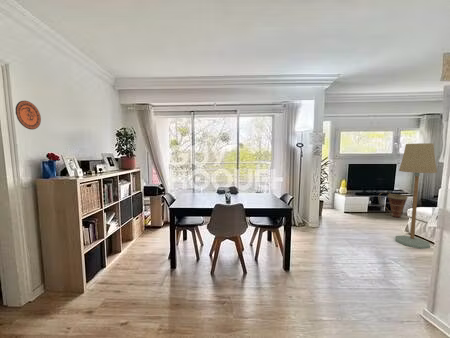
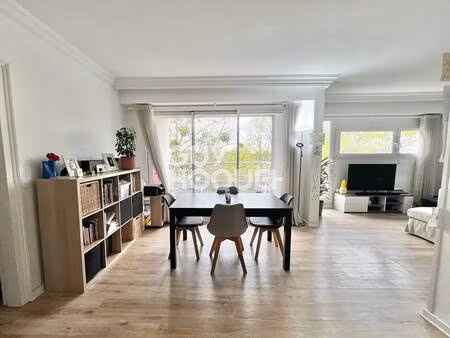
- decorative plate (28, 115)
- floor lamp (415, 194)
- basket (390, 204)
